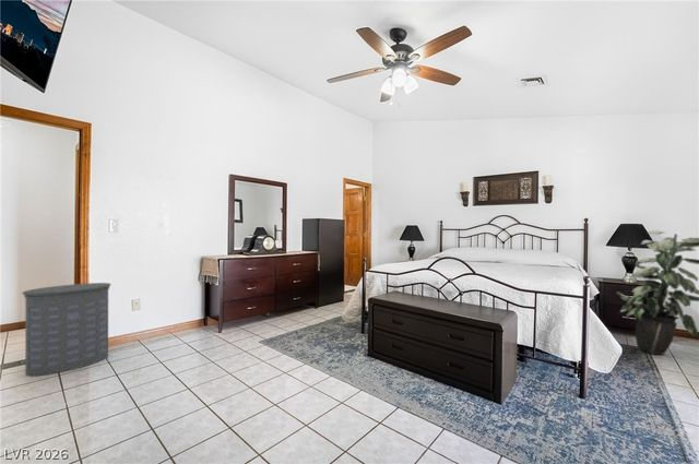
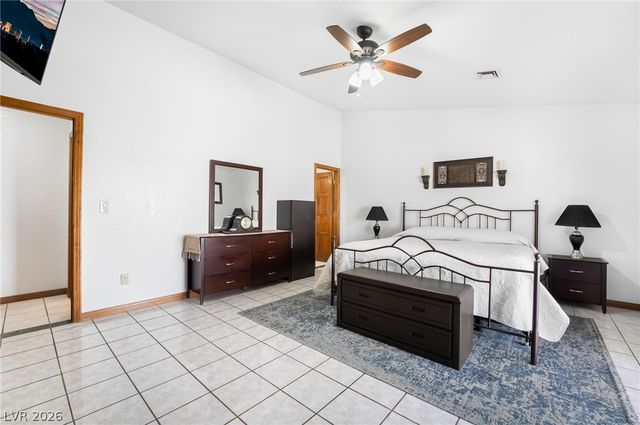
- indoor plant (662, 292)
- laundry hamper (70, 325)
